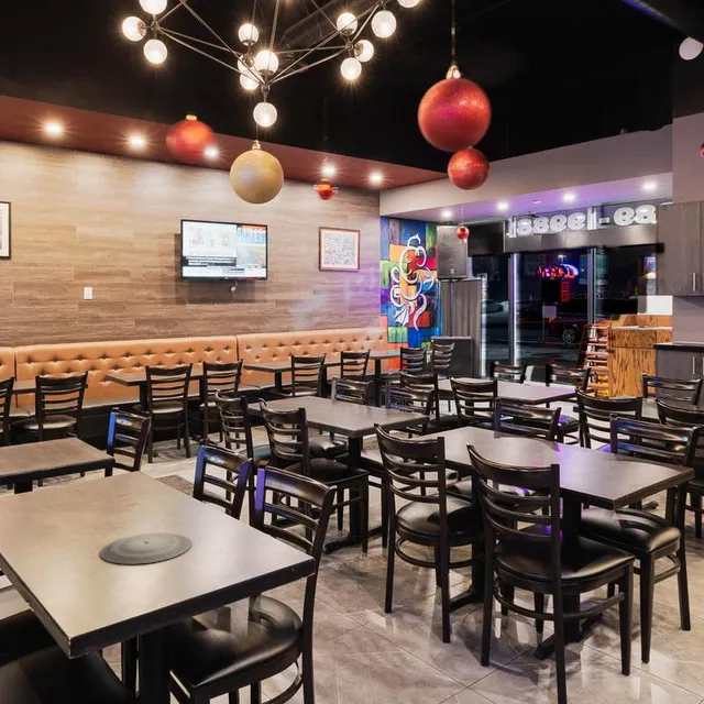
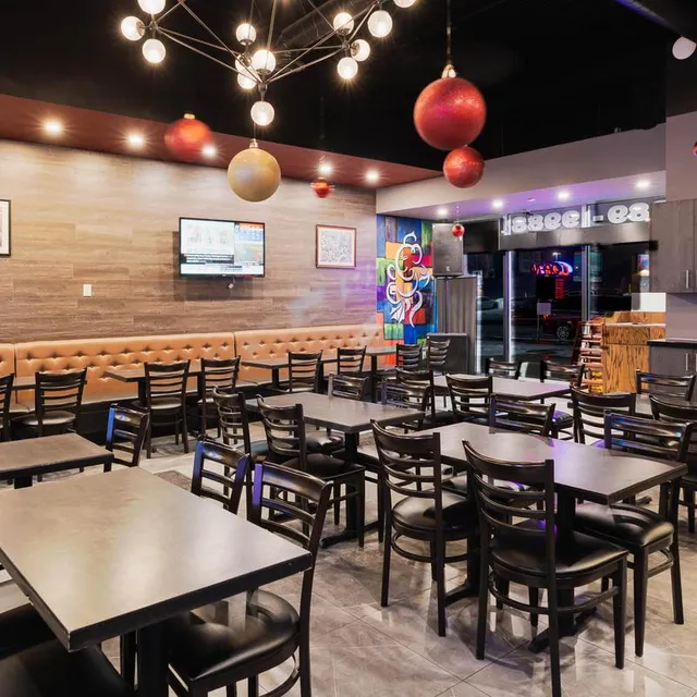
- plate (146, 544)
